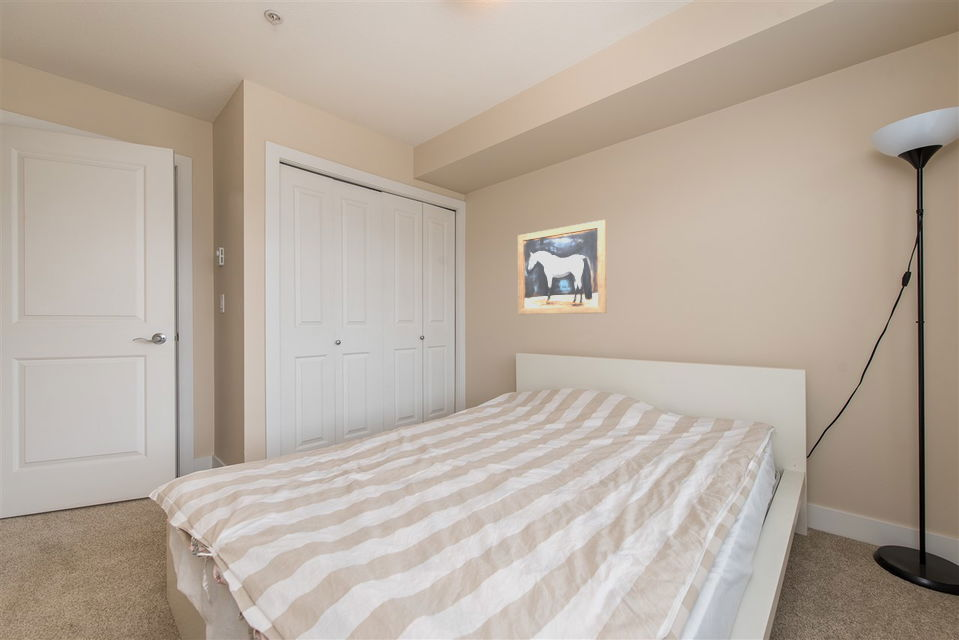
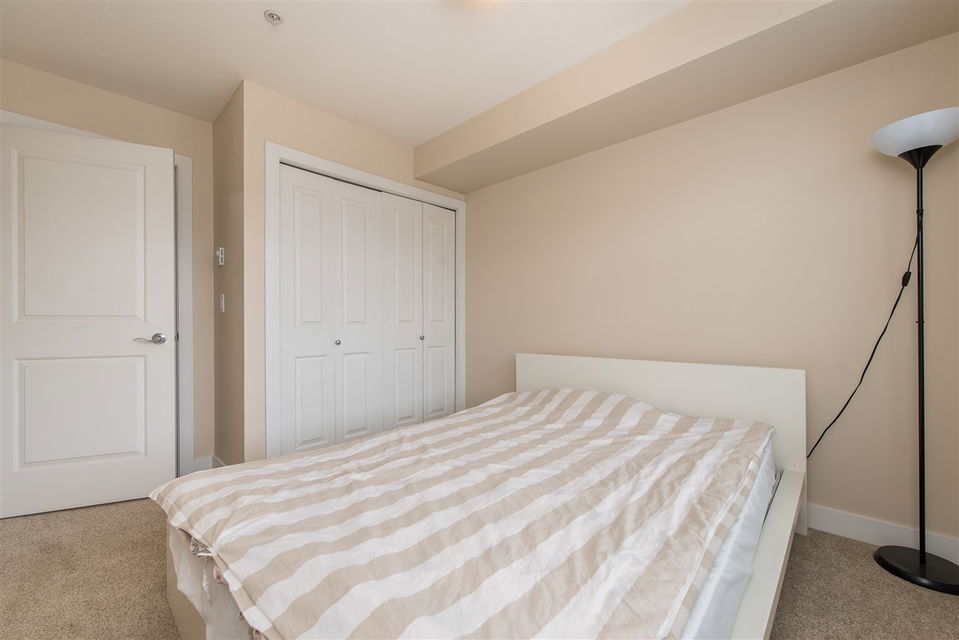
- wall art (558, 271)
